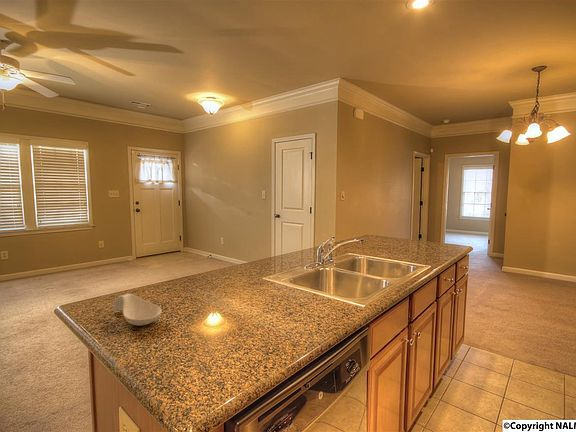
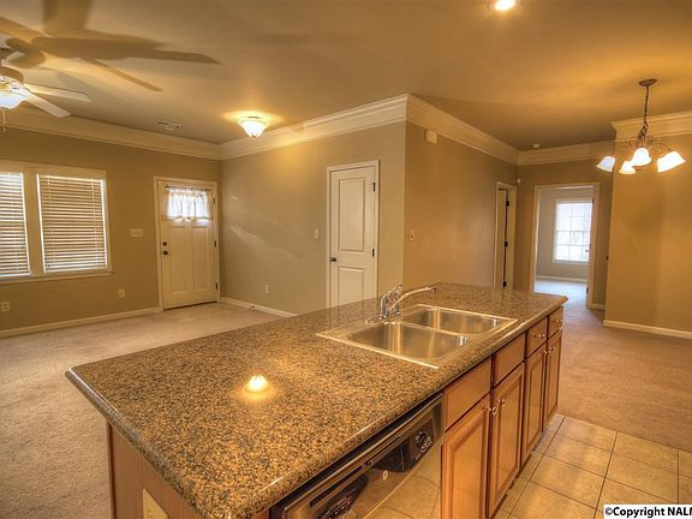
- spoon rest (134, 308)
